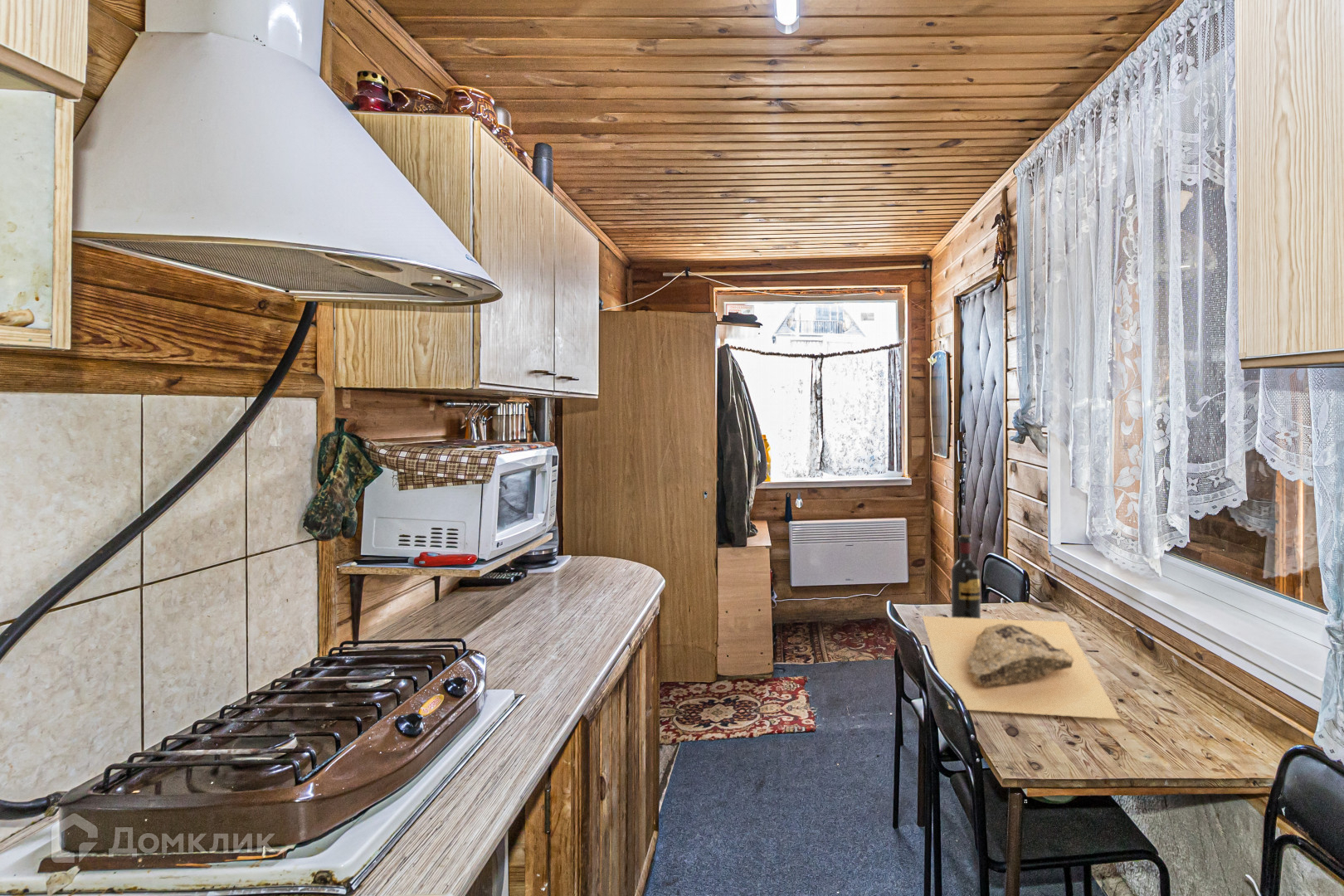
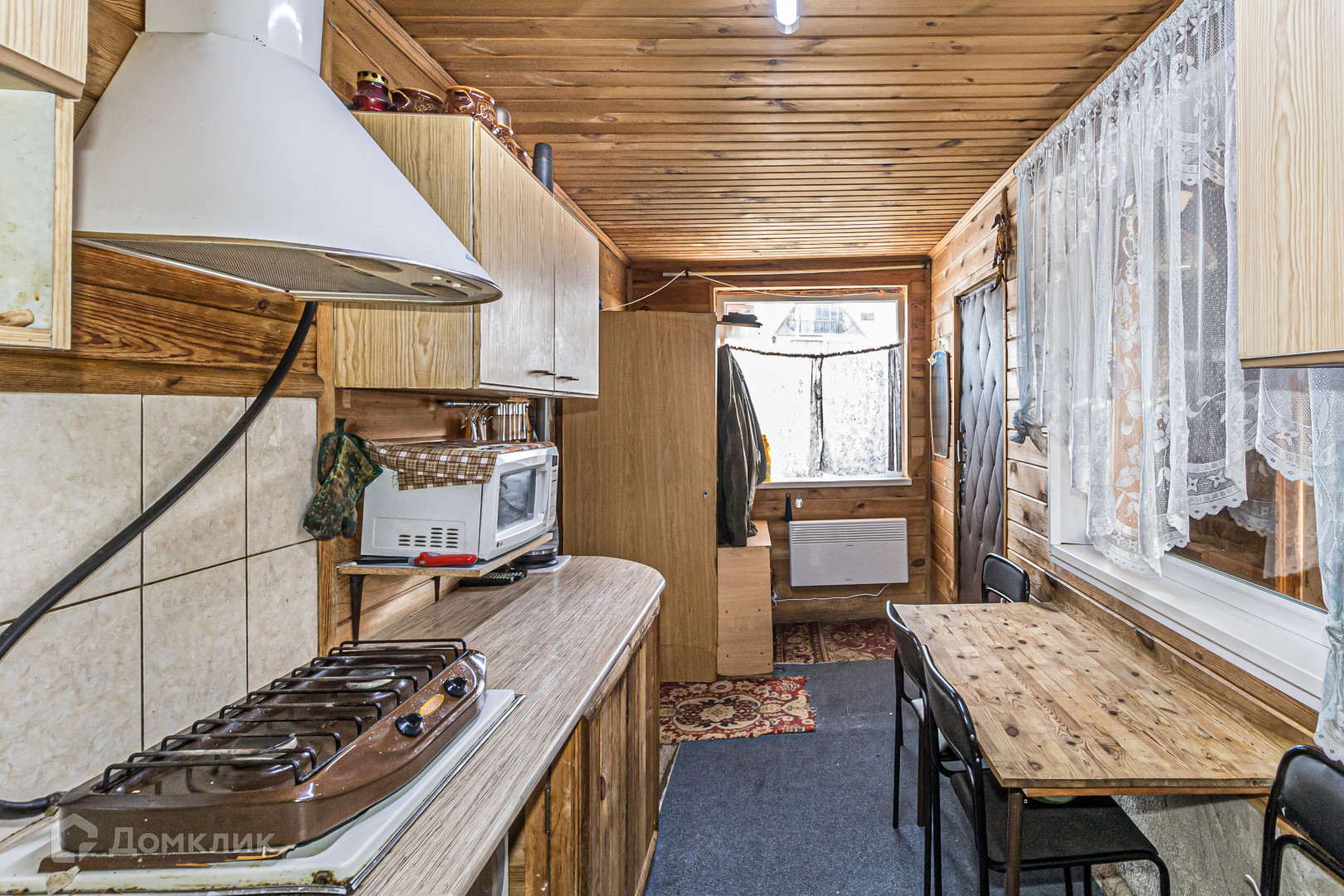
- mineral sample (1011, 659)
- wine bottle (965, 584)
